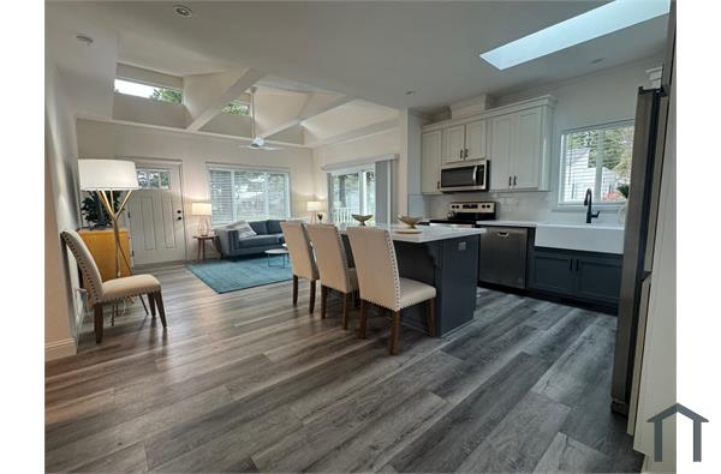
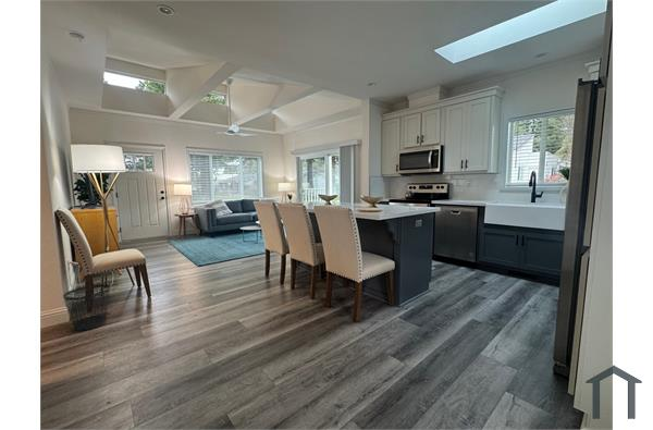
+ wastebasket (88, 307)
